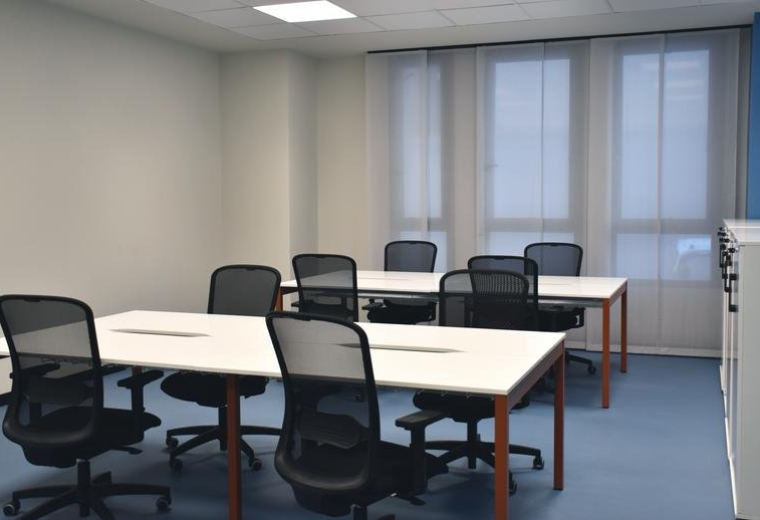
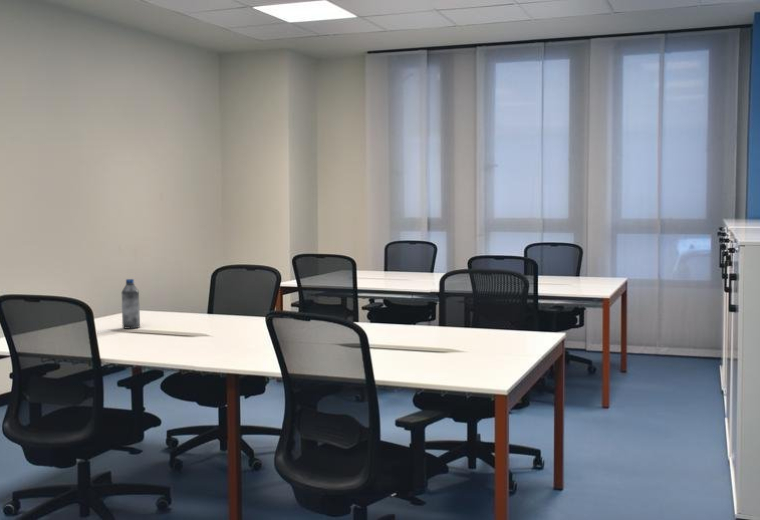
+ water bottle (130, 303)
